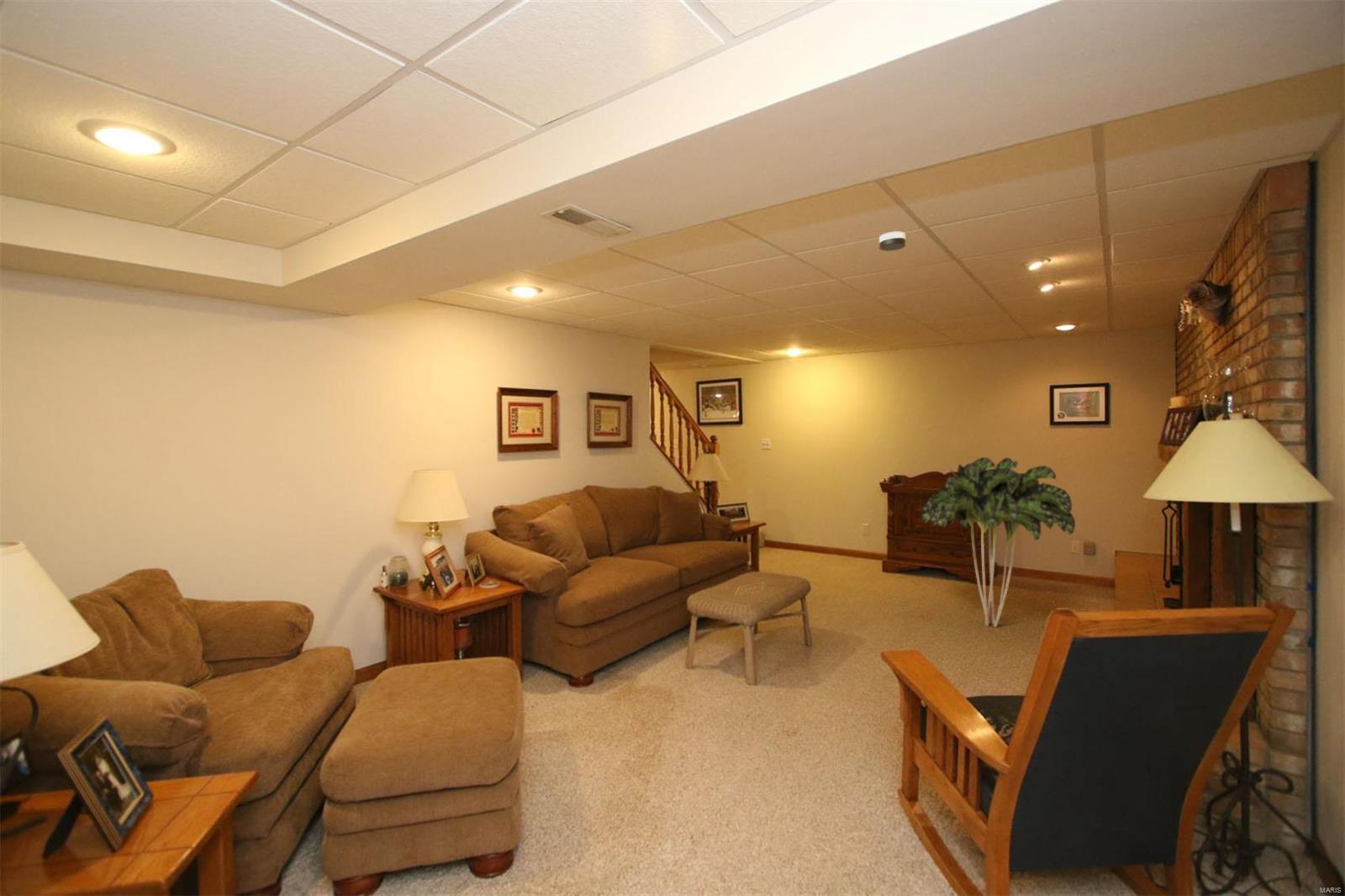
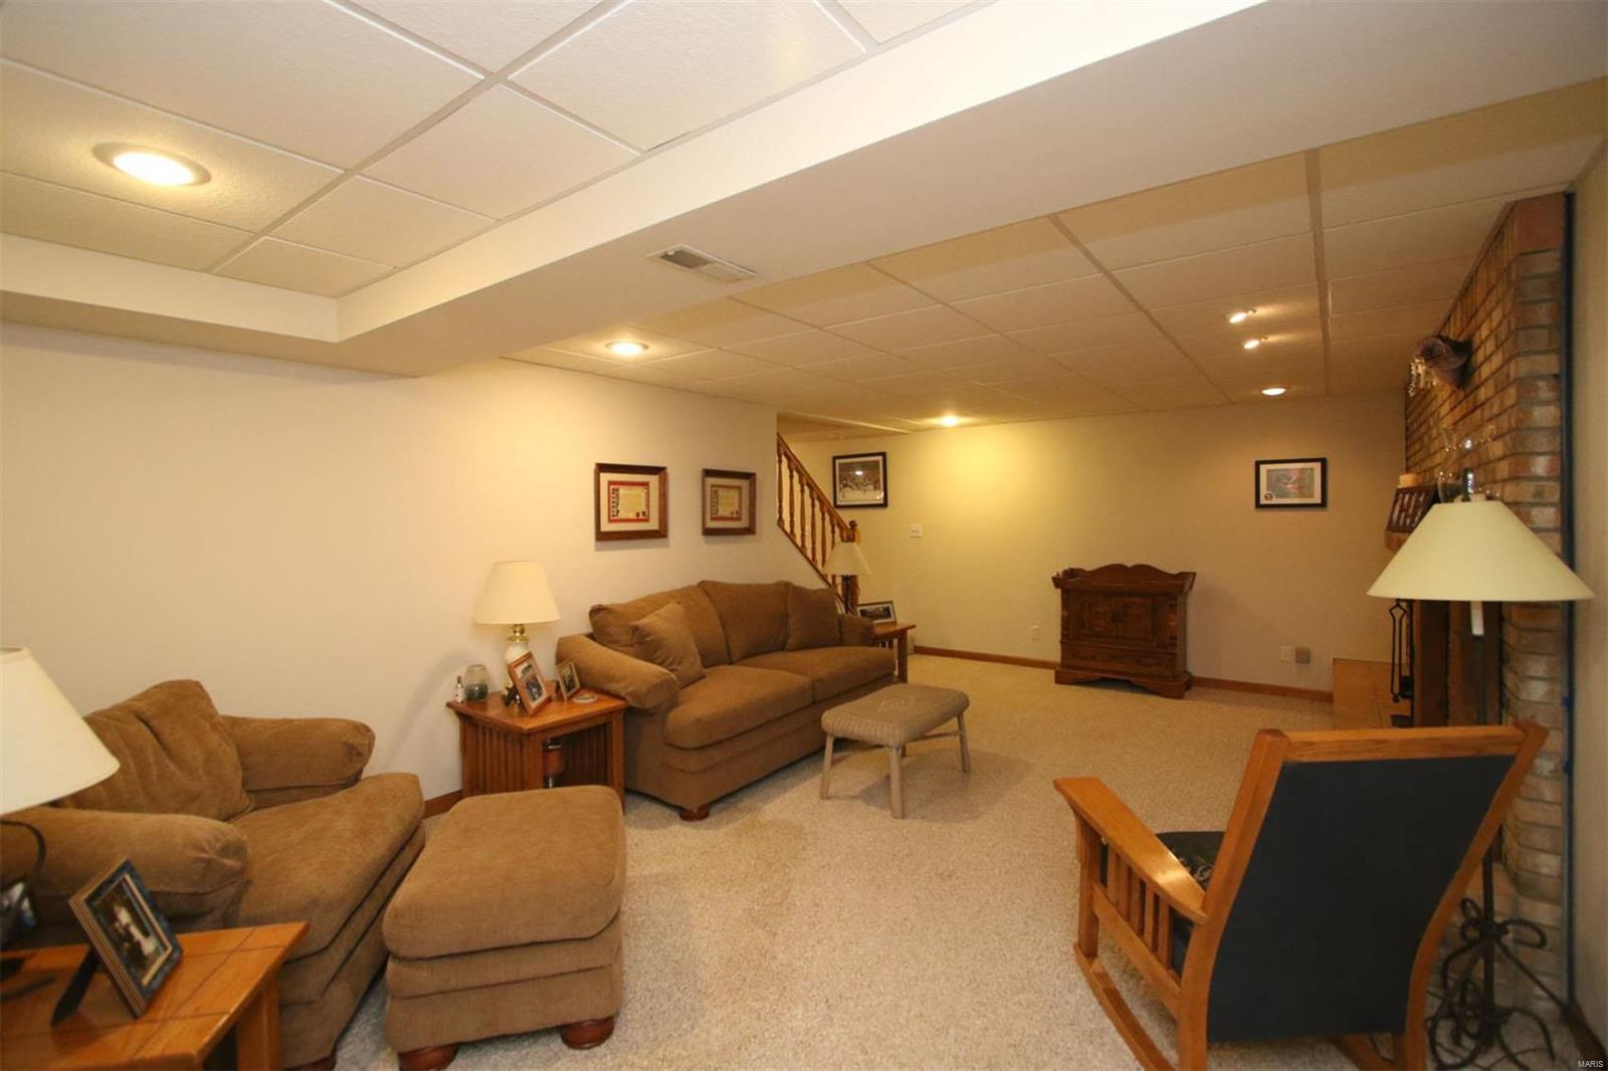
- smoke detector (892, 241)
- indoor plant (993, 541)
